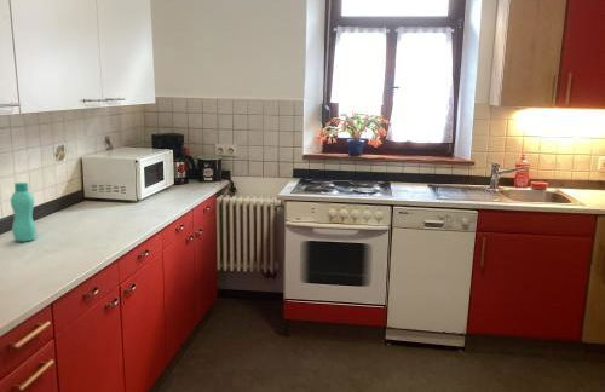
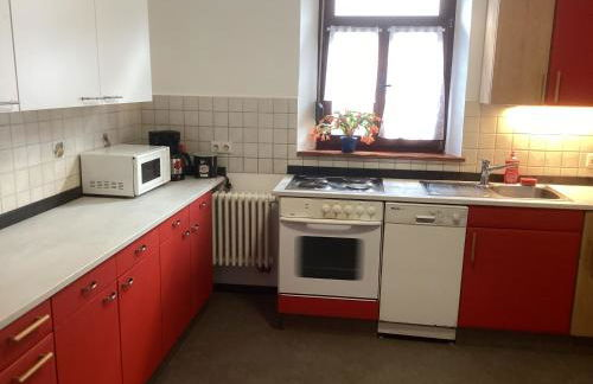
- bottle (22, 211)
